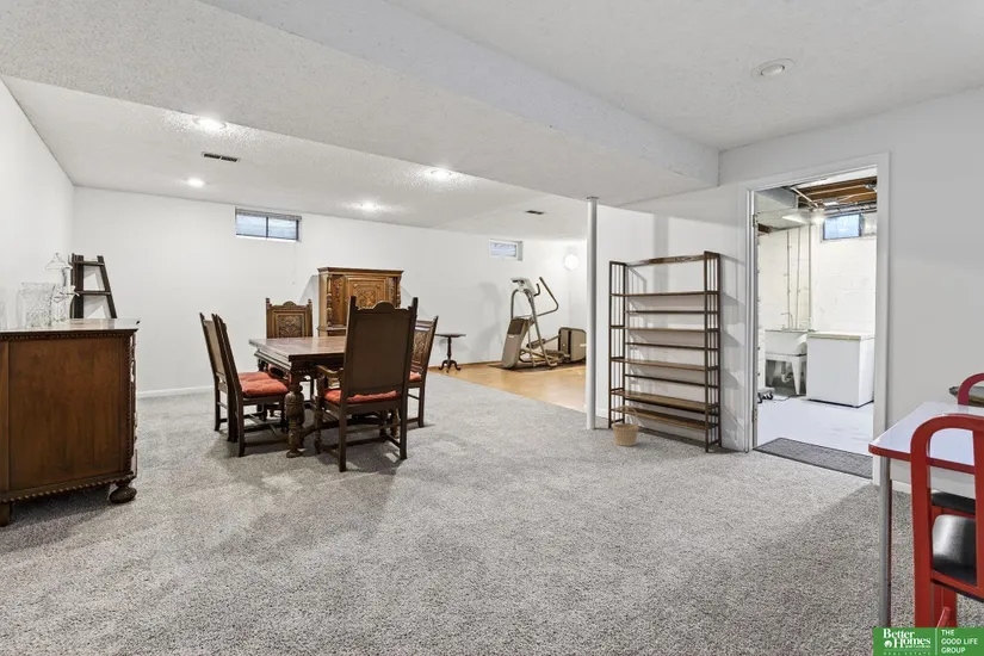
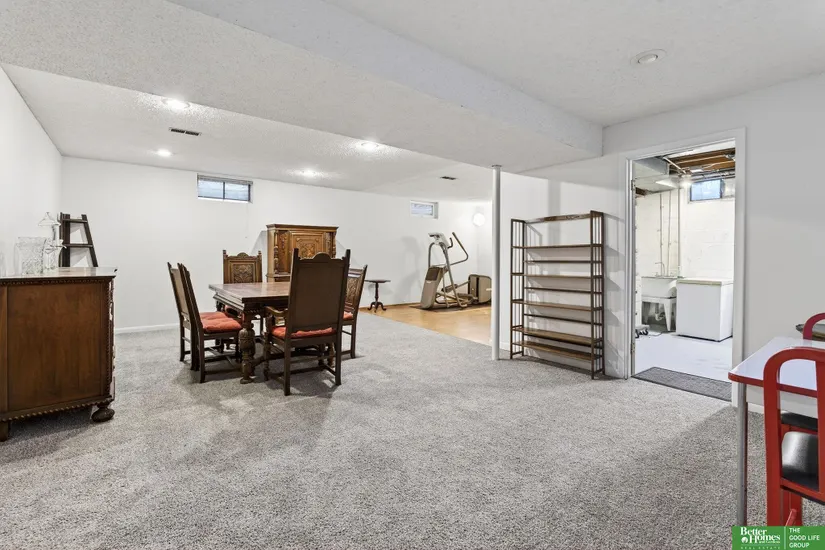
- basket (625, 423)
